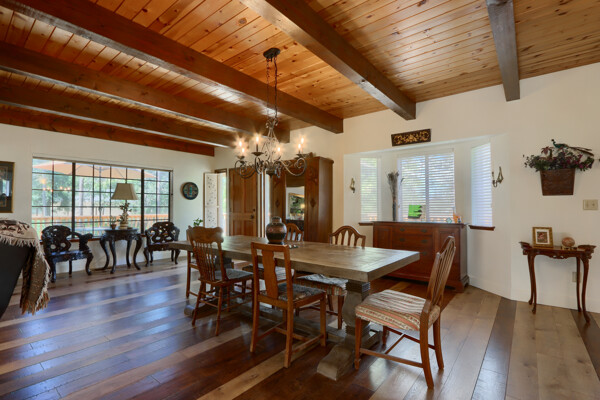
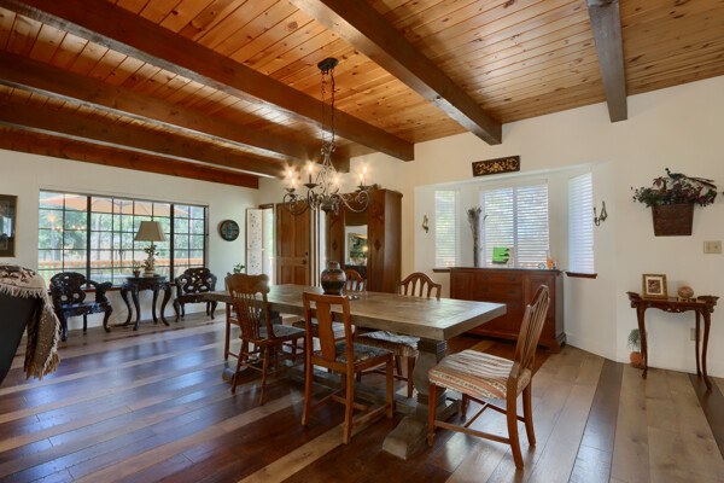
+ potted plant (637, 347)
